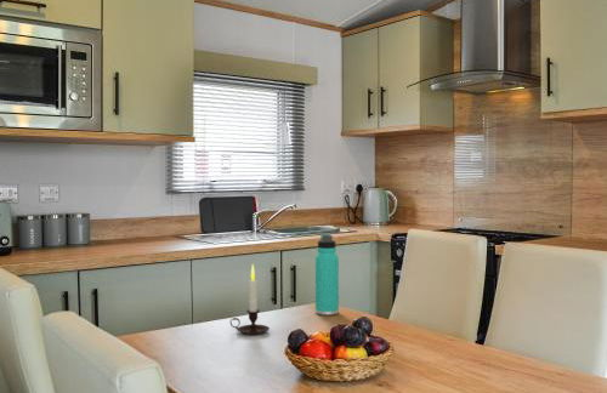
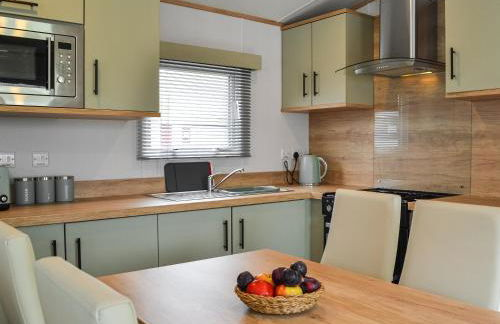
- candle (249, 297)
- thermos bottle (327, 273)
